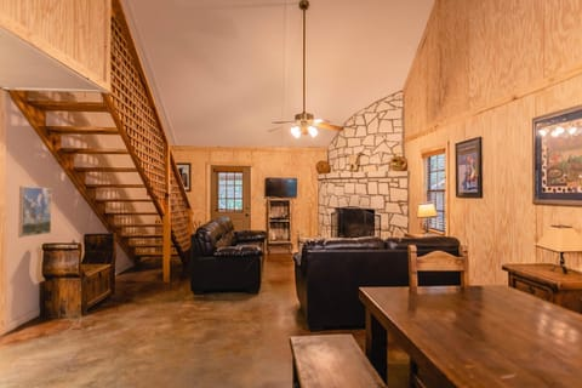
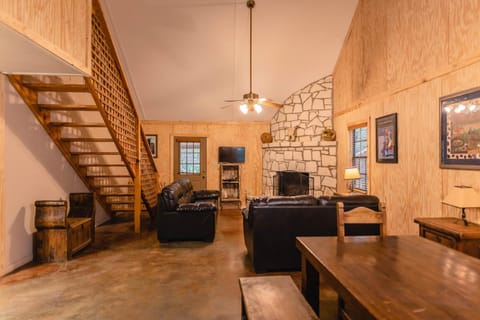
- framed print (35, 211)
